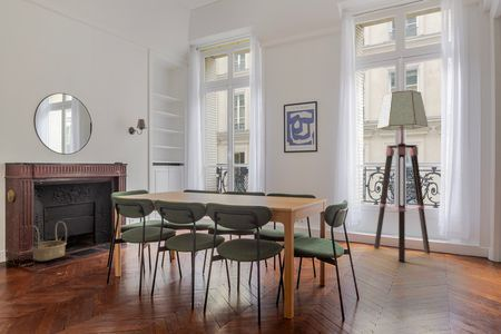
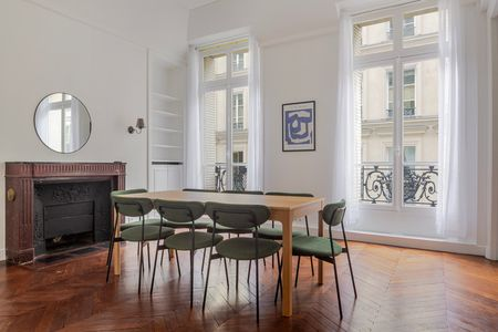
- basket (47, 242)
- floor lamp (403, 173)
